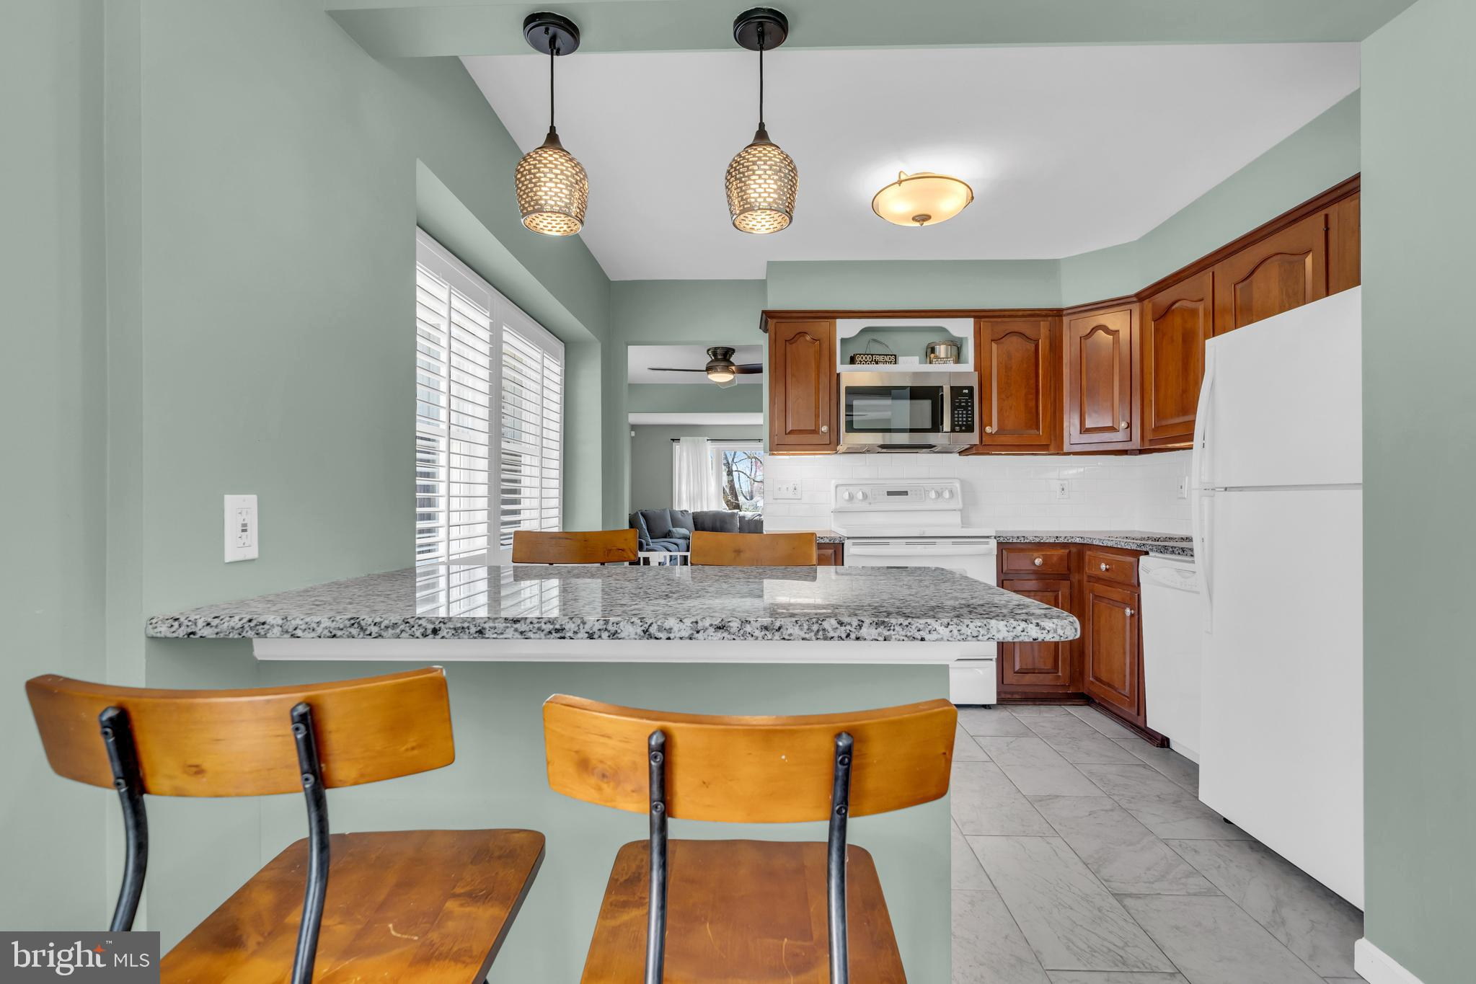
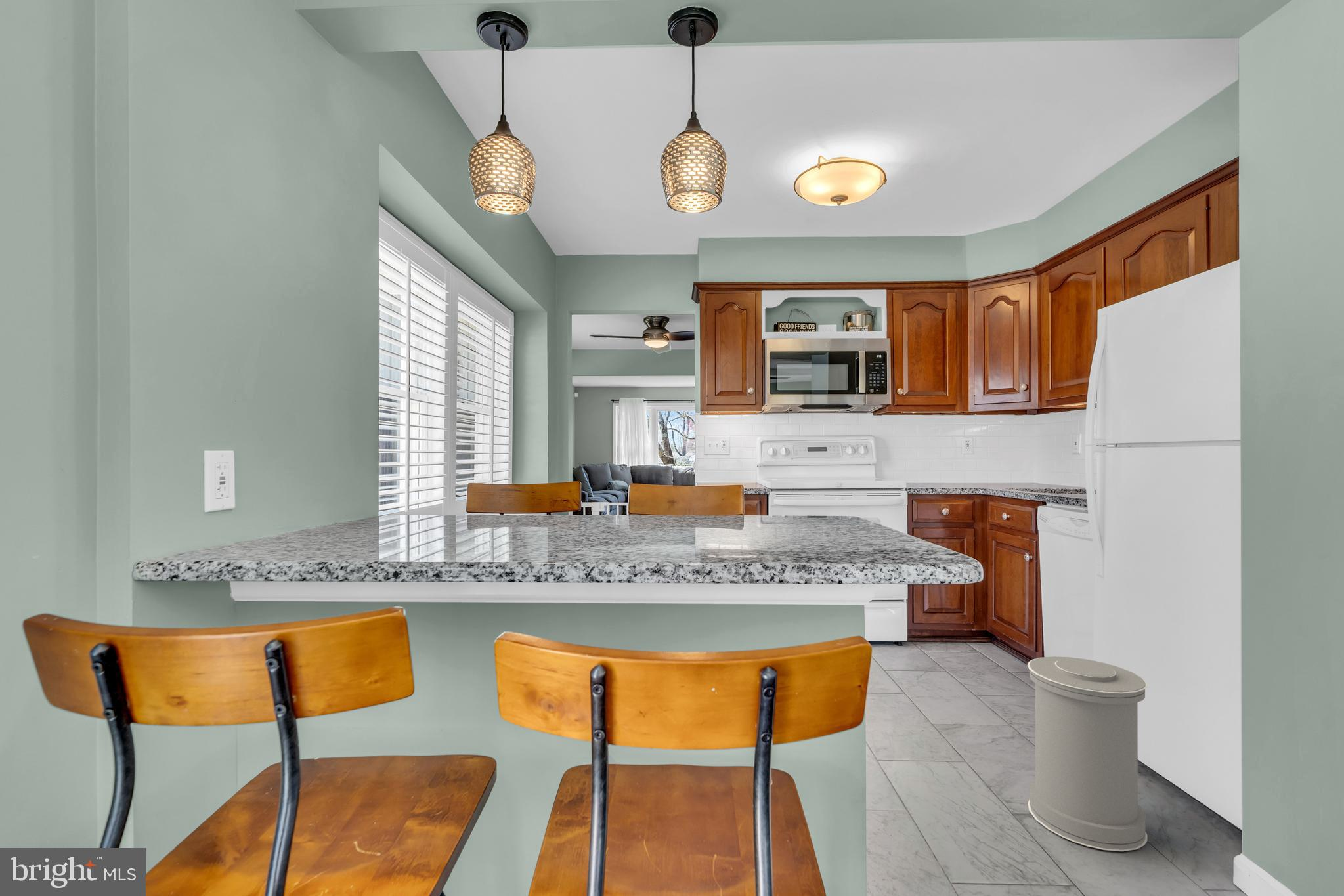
+ trash can (1085, 744)
